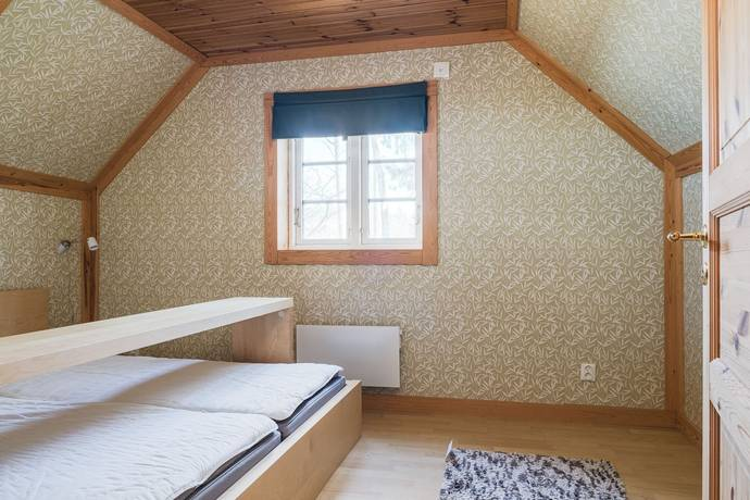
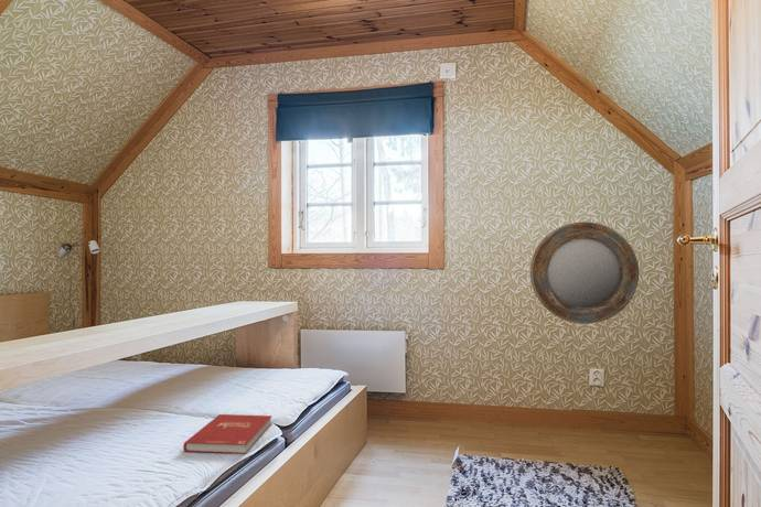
+ home mirror (582, 272)
+ book (231, 432)
